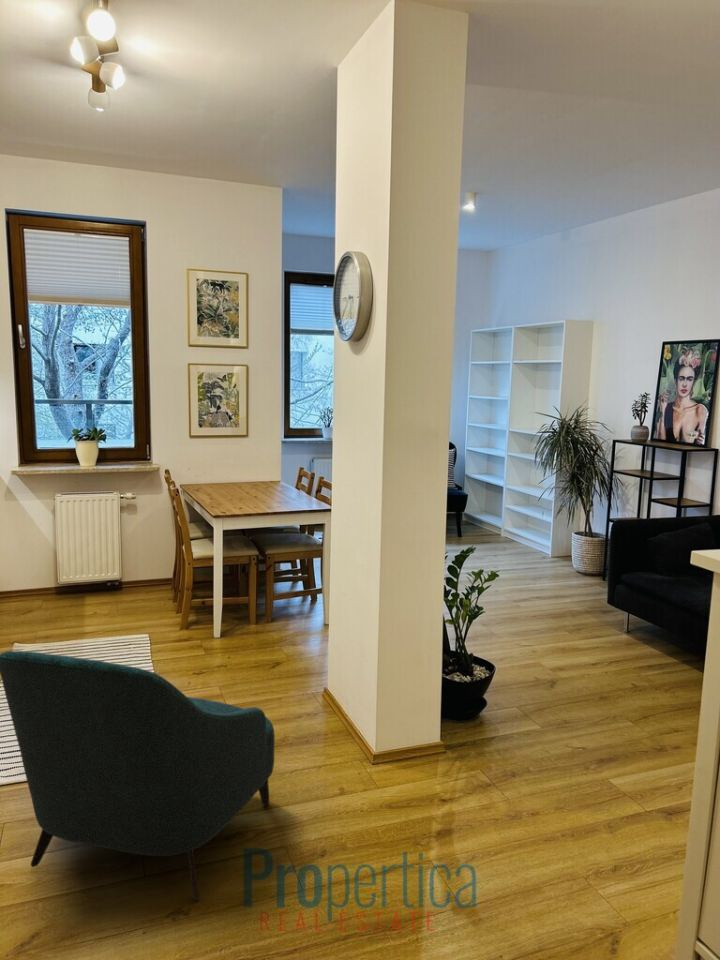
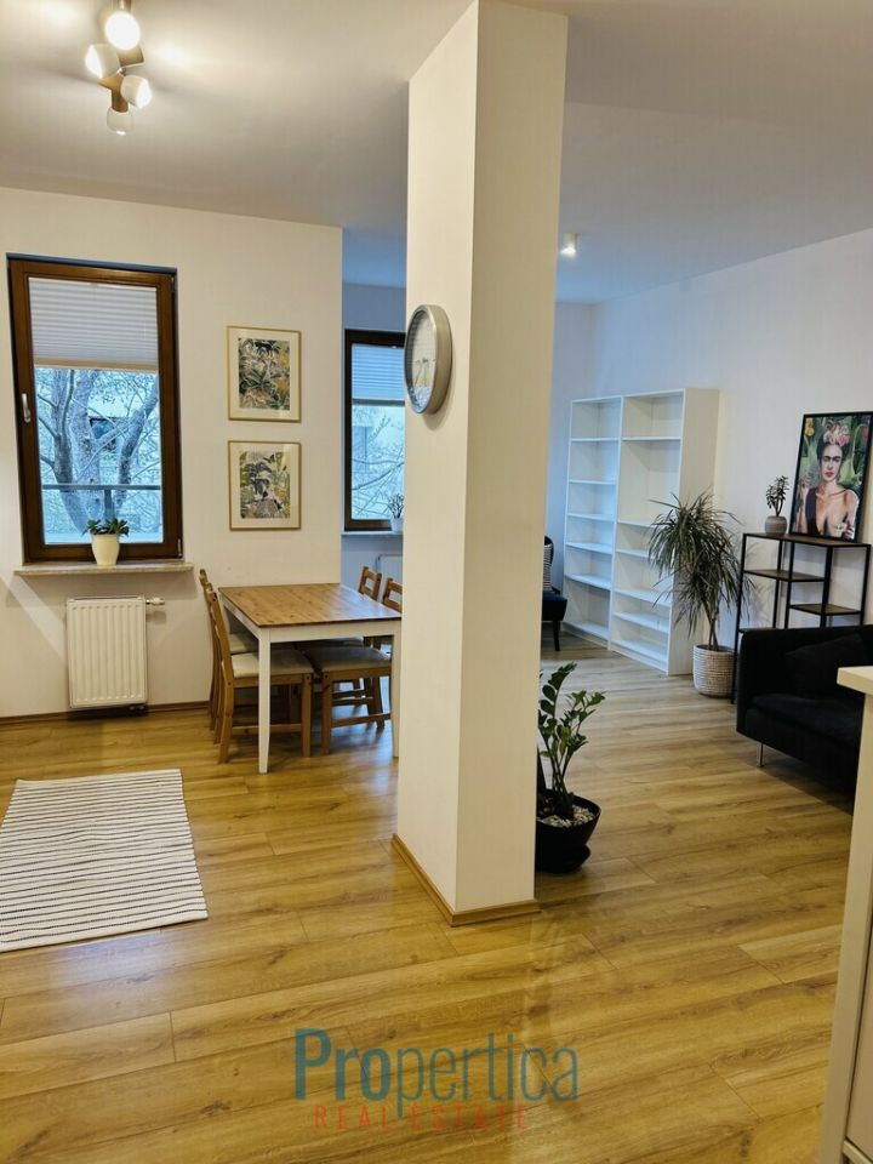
- armchair (148, 726)
